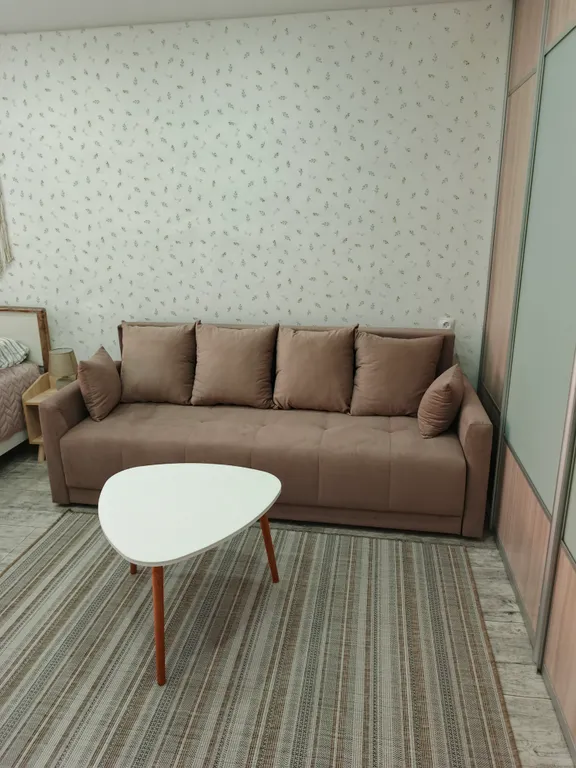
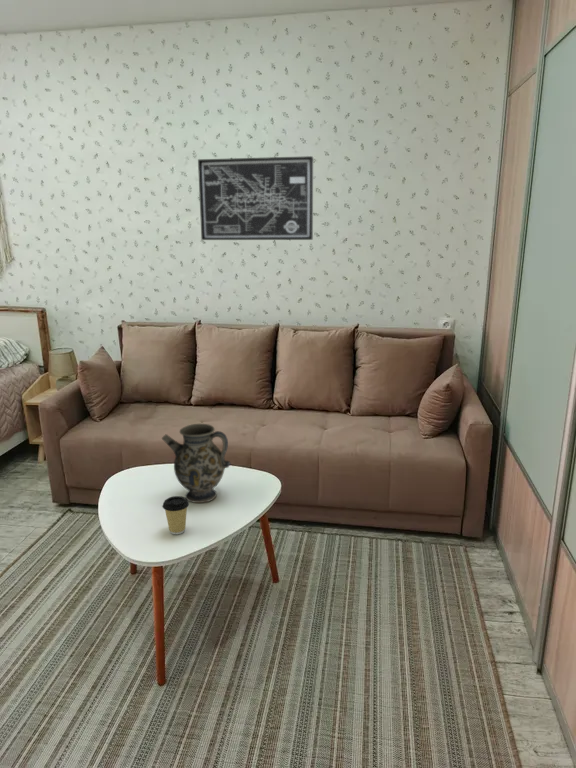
+ wall art (255, 199)
+ ewer (197, 463)
+ coffee cup (176, 515)
